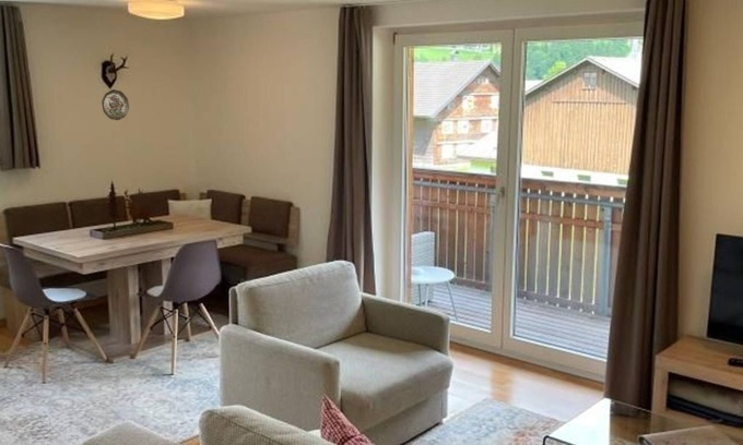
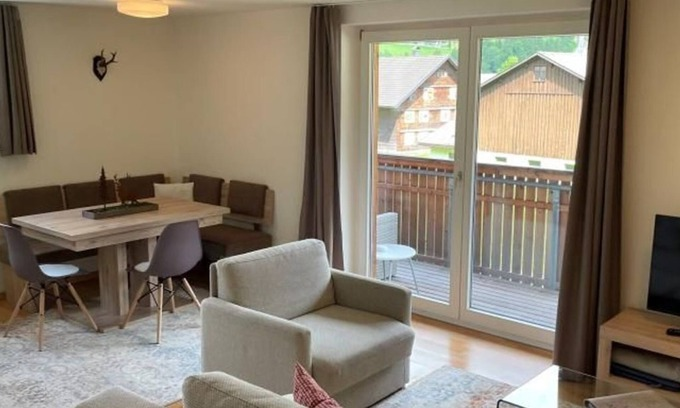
- decorative plate (115, 105)
